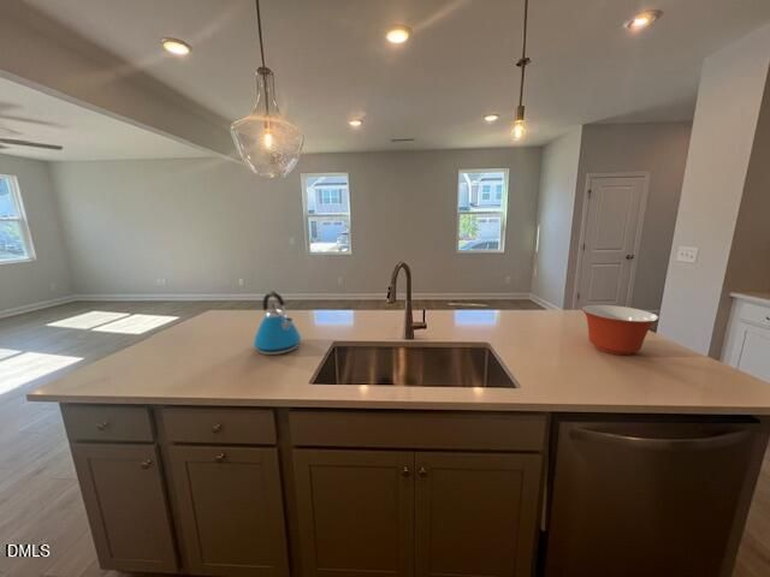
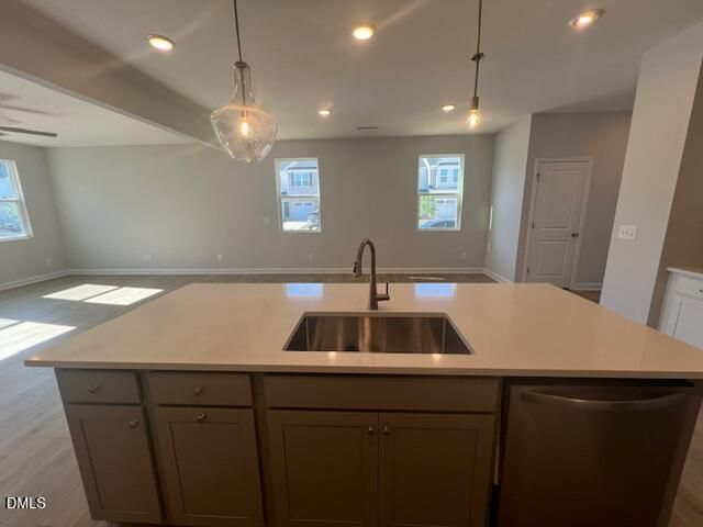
- kettle (274, 319)
- mixing bowl (615, 331)
